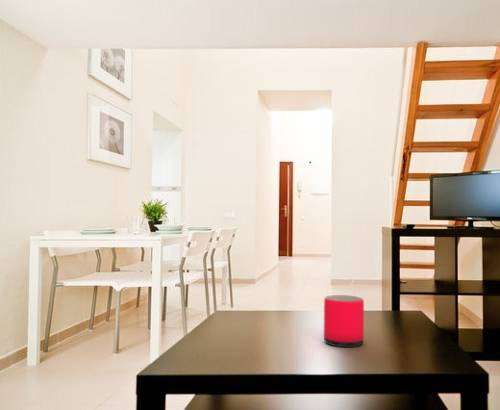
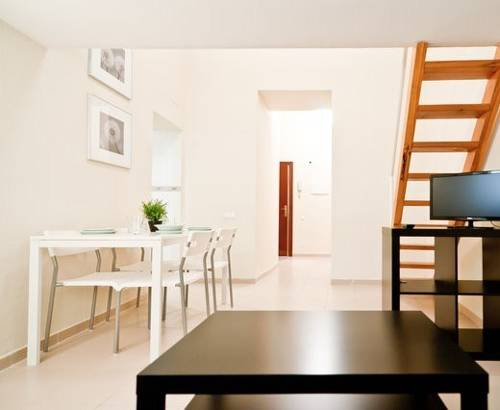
- speaker (343, 320)
